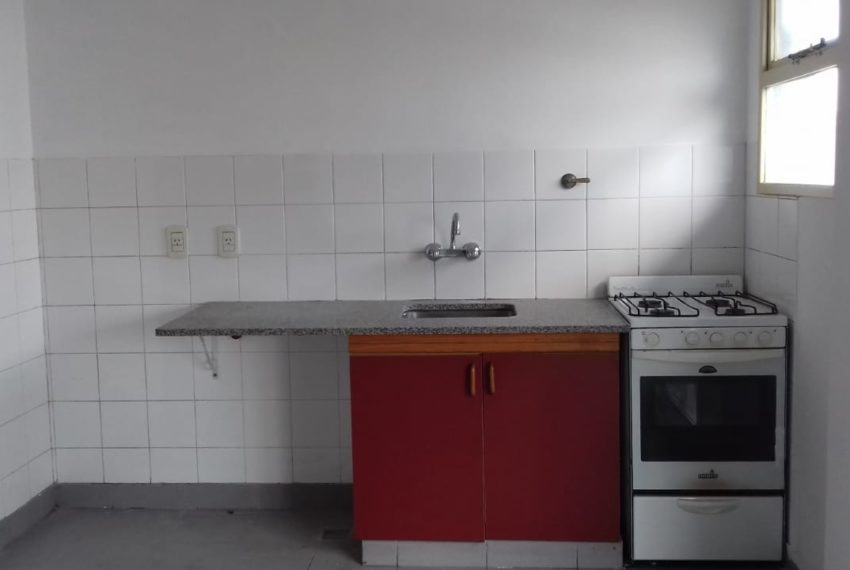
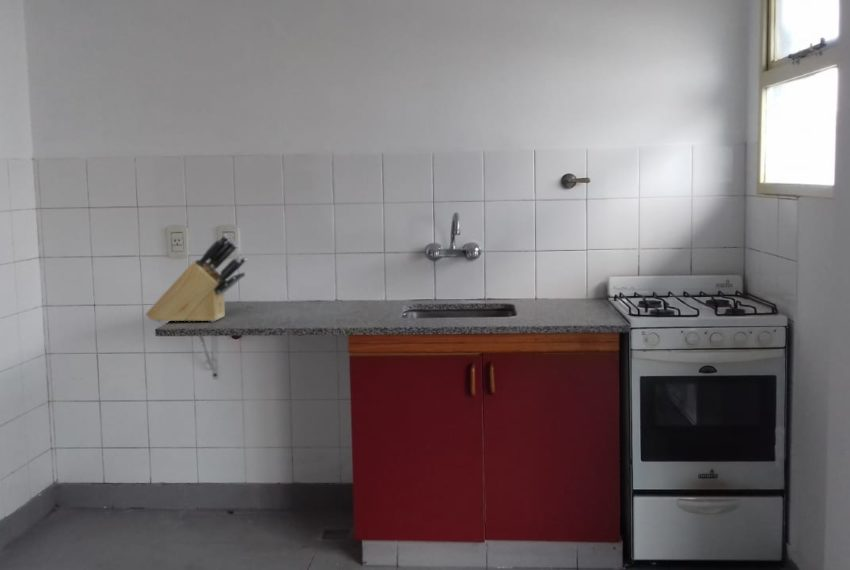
+ knife block (196, 277)
